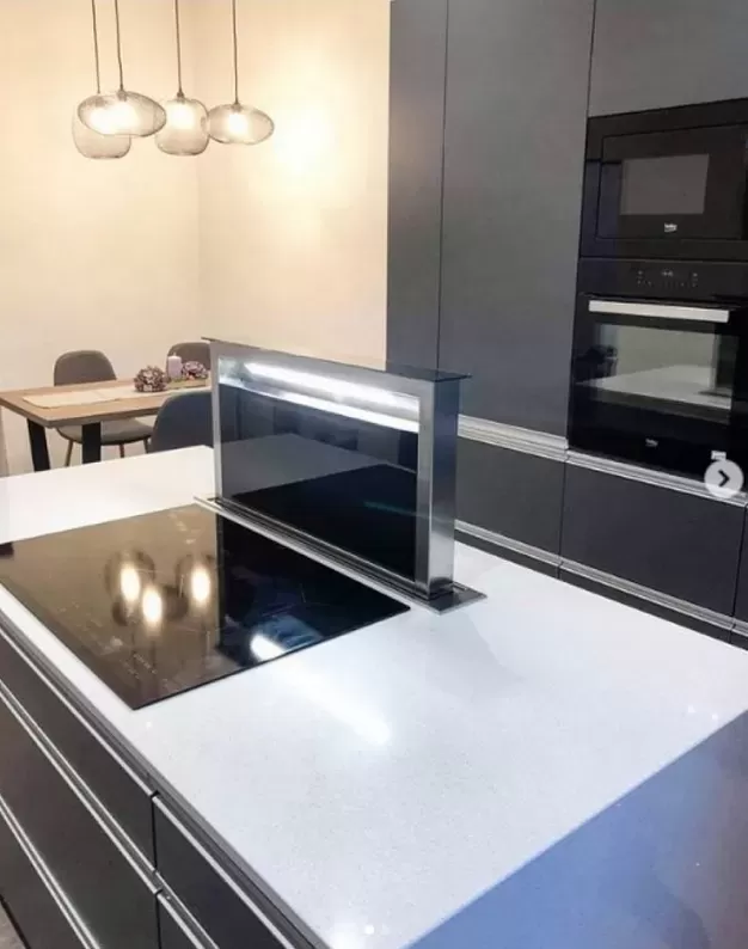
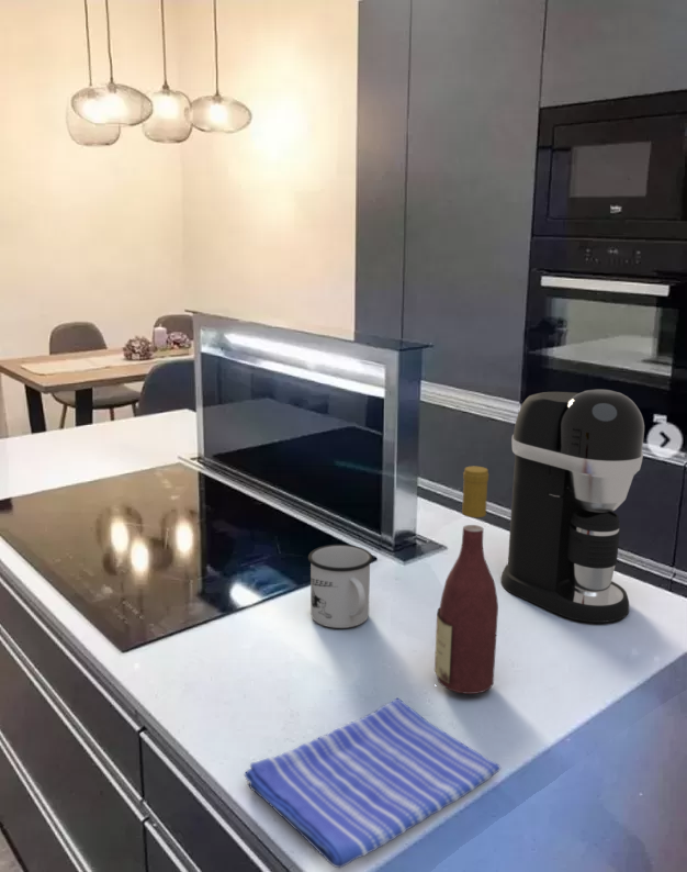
+ dish towel (371, 770)
+ mug (344, 590)
+ coffee maker (571, 493)
+ wine bottle (470, 580)
